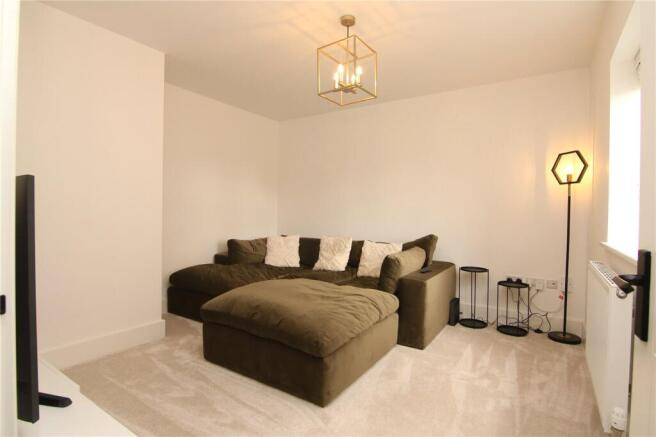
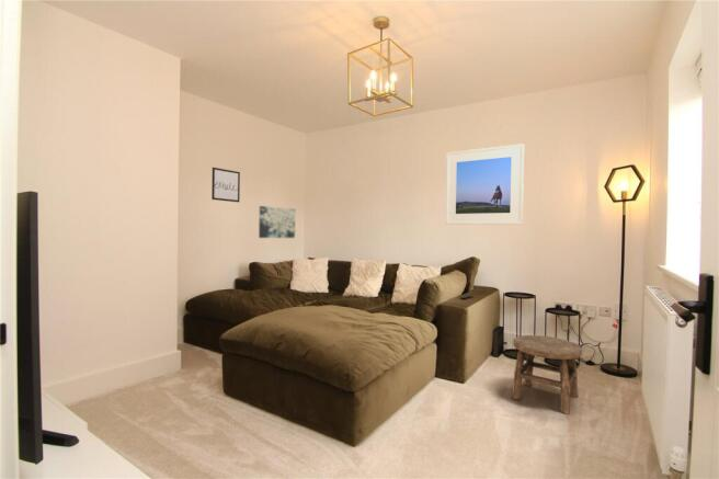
+ stool (546, 369)
+ wall art (226, 185)
+ wall art (277, 223)
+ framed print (482, 186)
